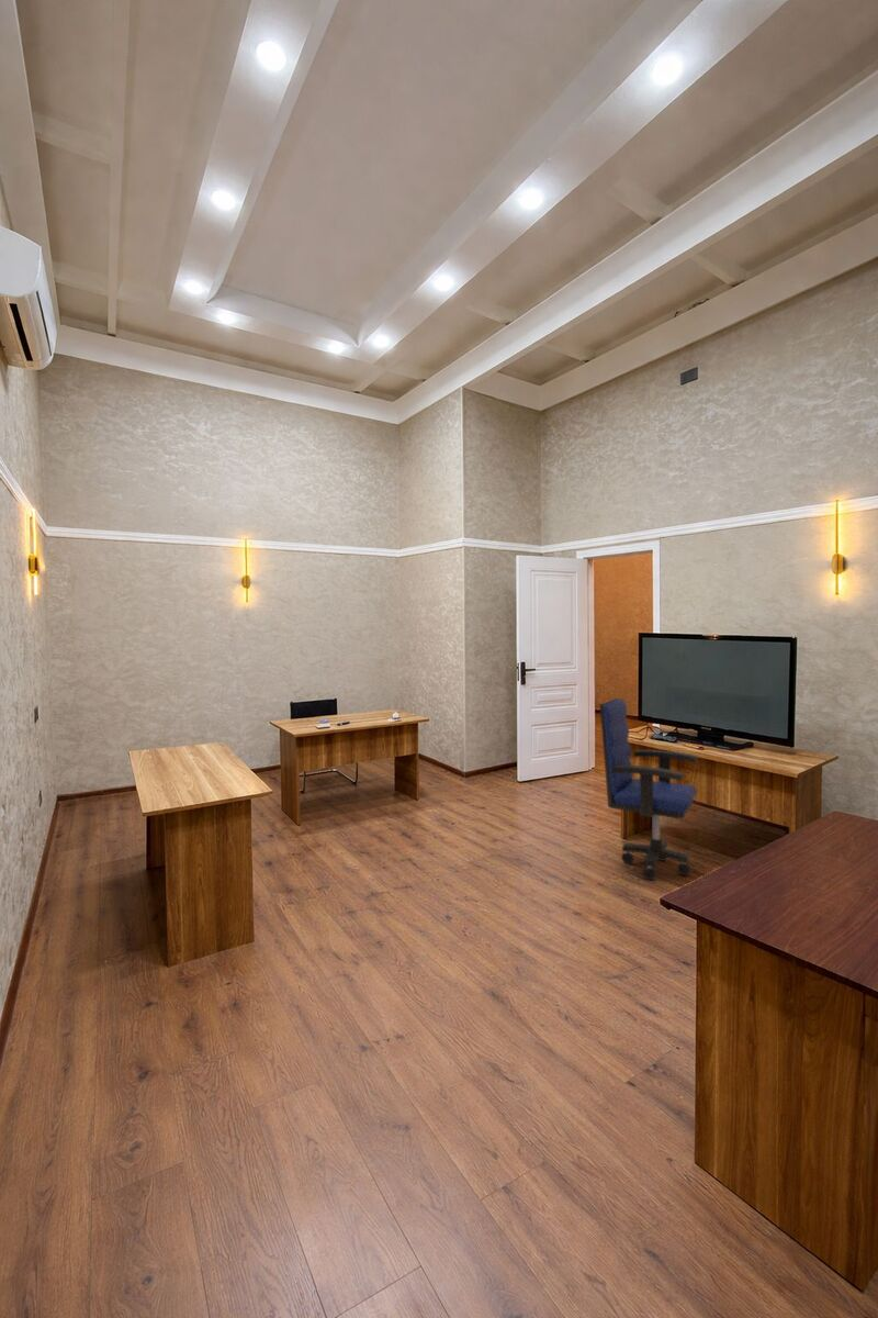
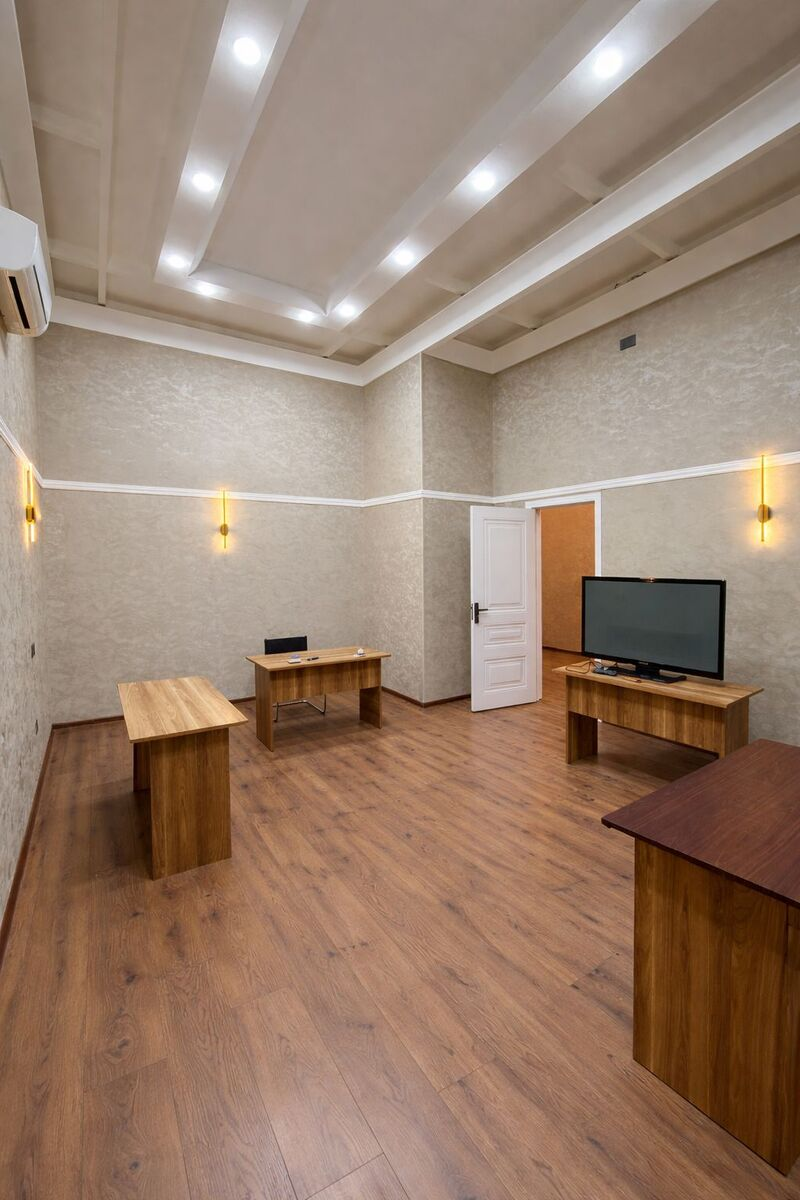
- office chair (648, 785)
